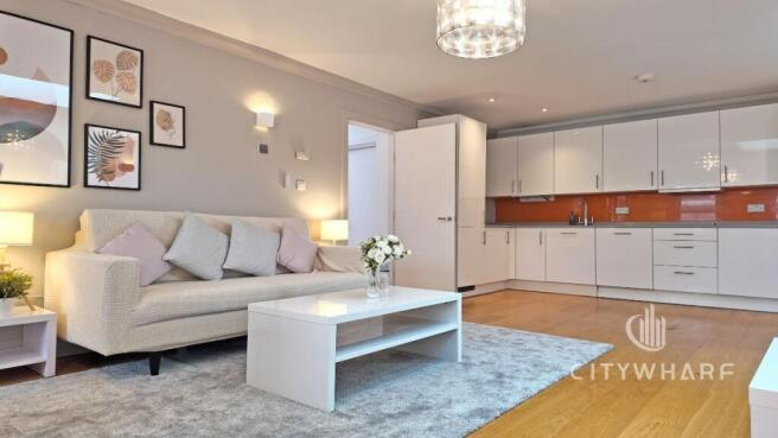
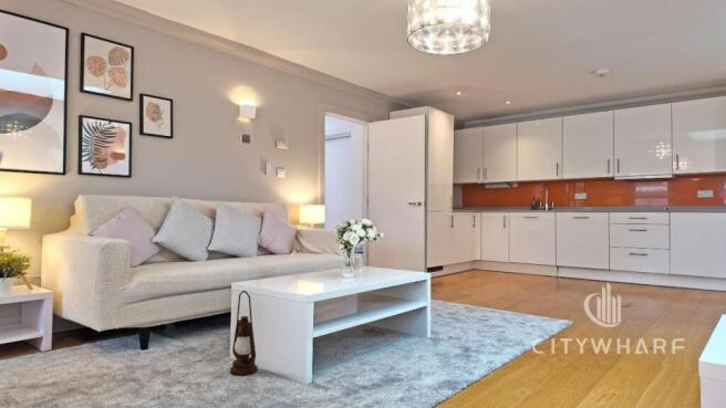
+ lantern (243, 329)
